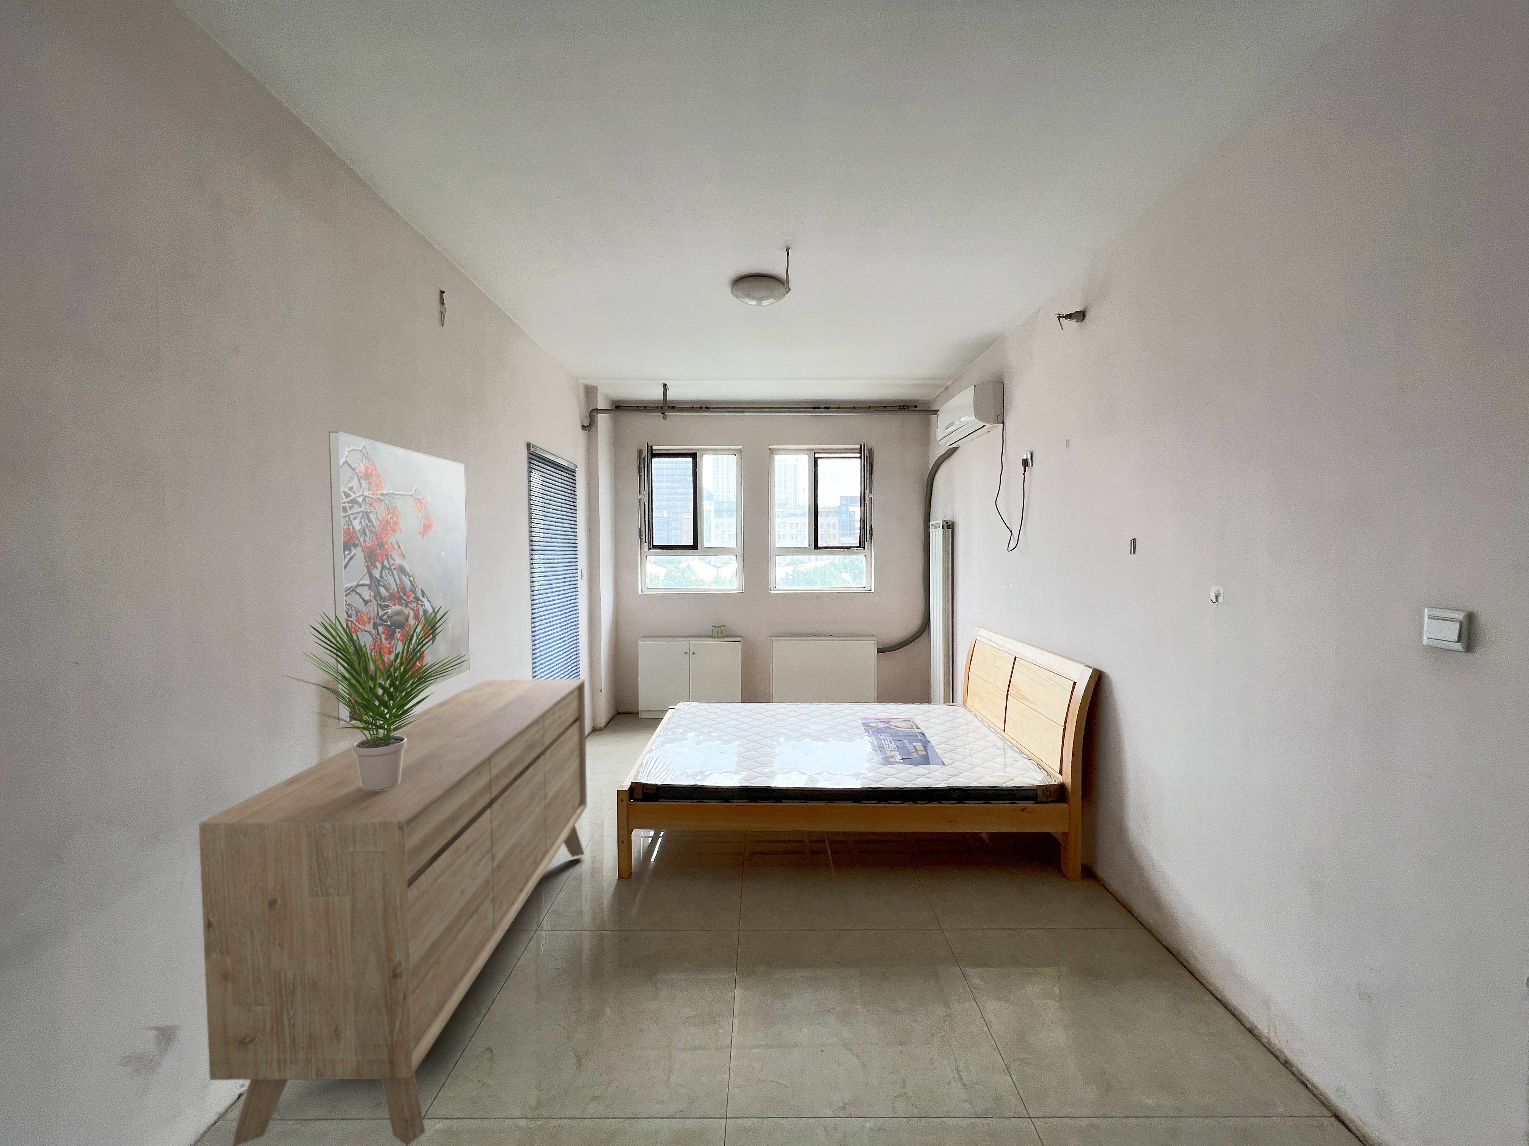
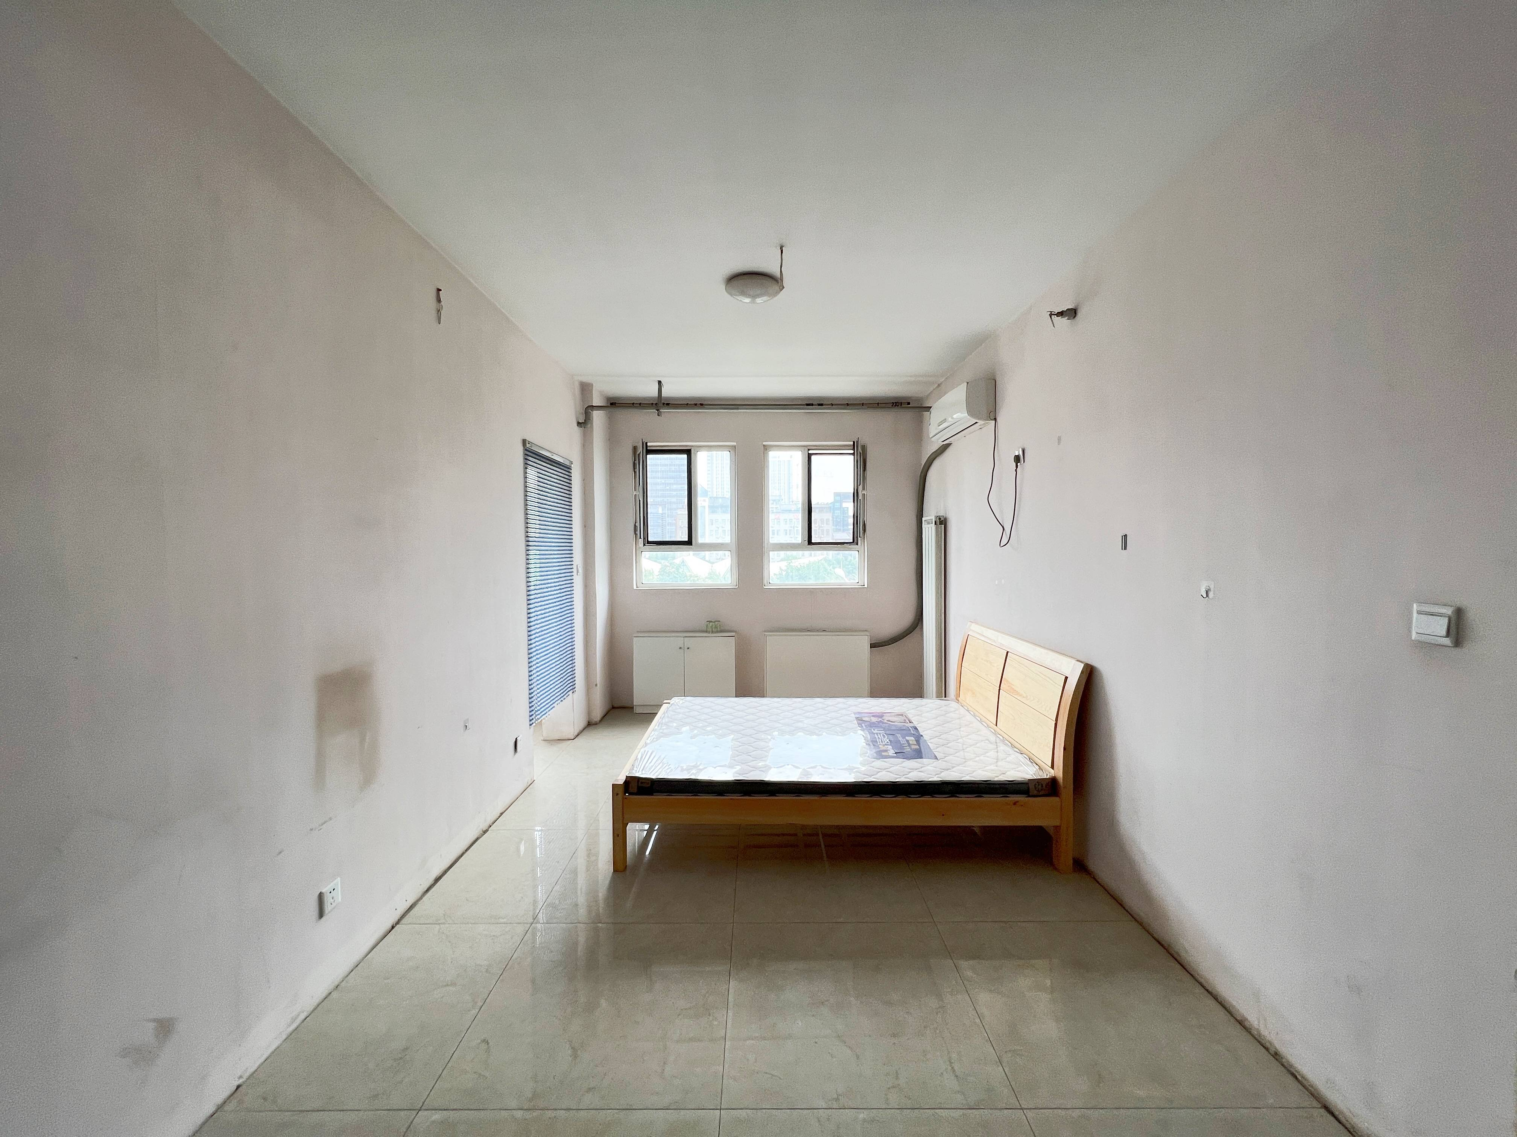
- sideboard (461, 840)
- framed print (412, 573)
- potted plant (380, 697)
